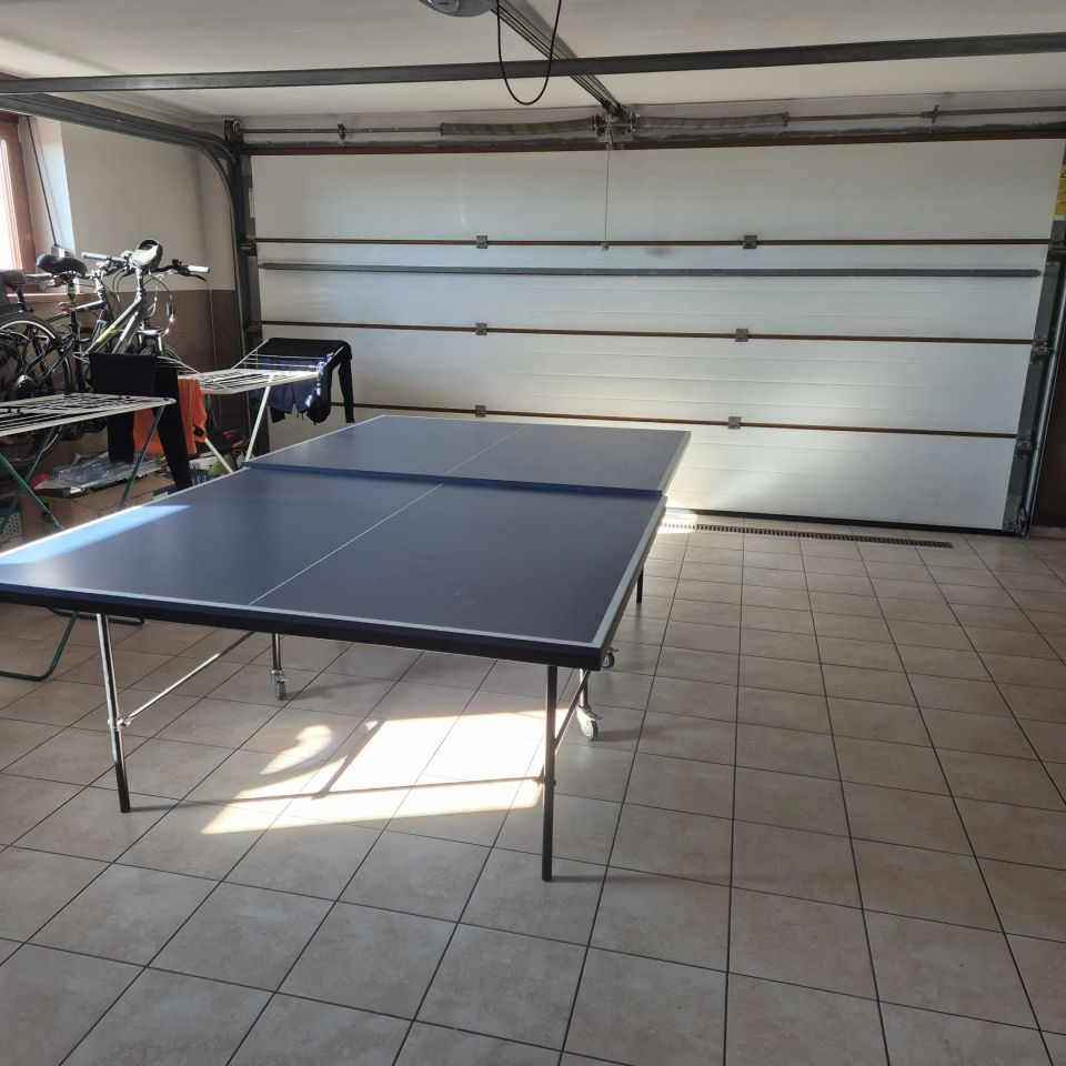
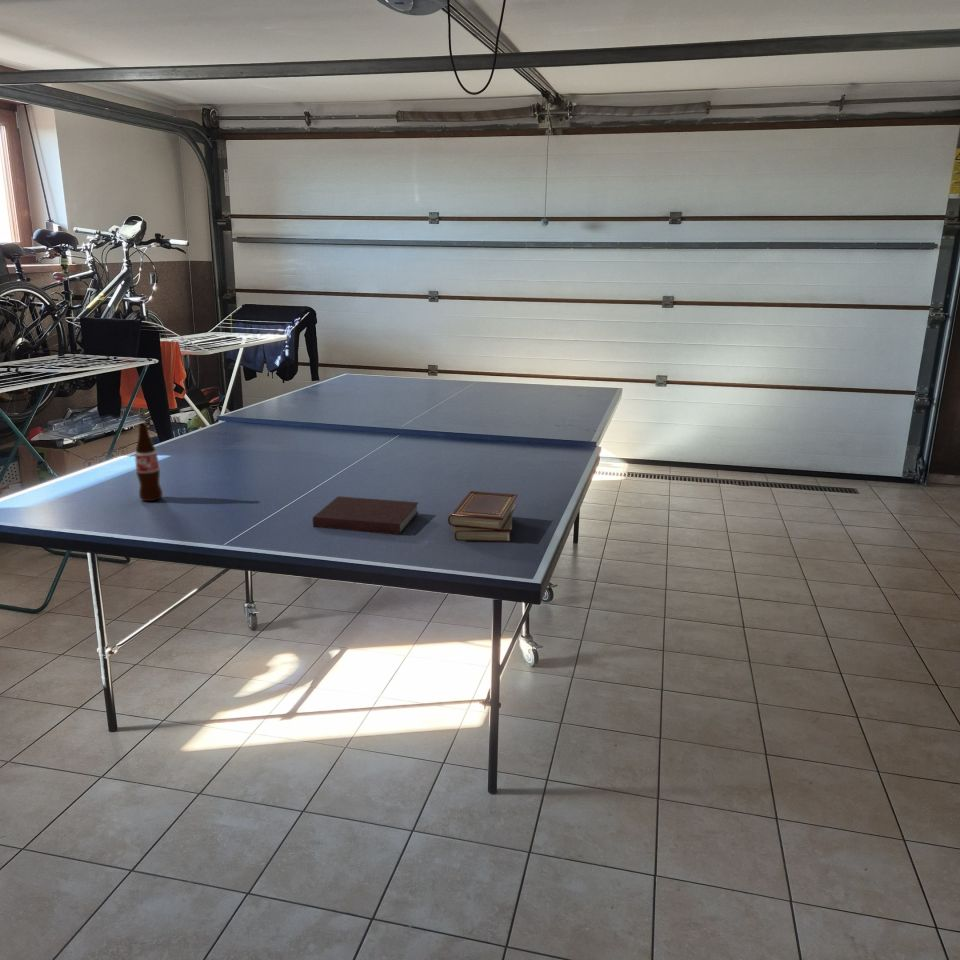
+ bottle (147, 462)
+ notebook (367, 514)
+ book set (482, 516)
